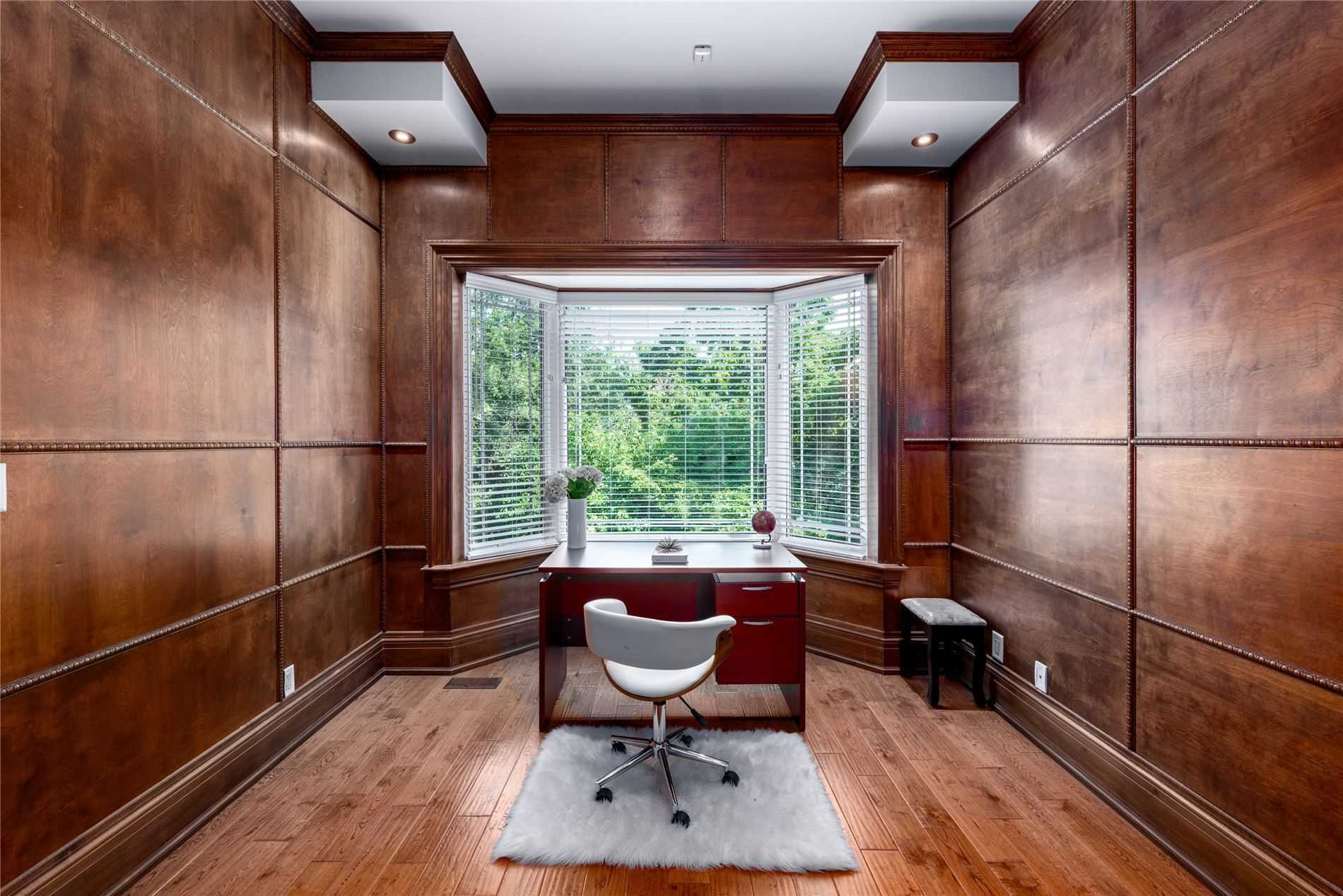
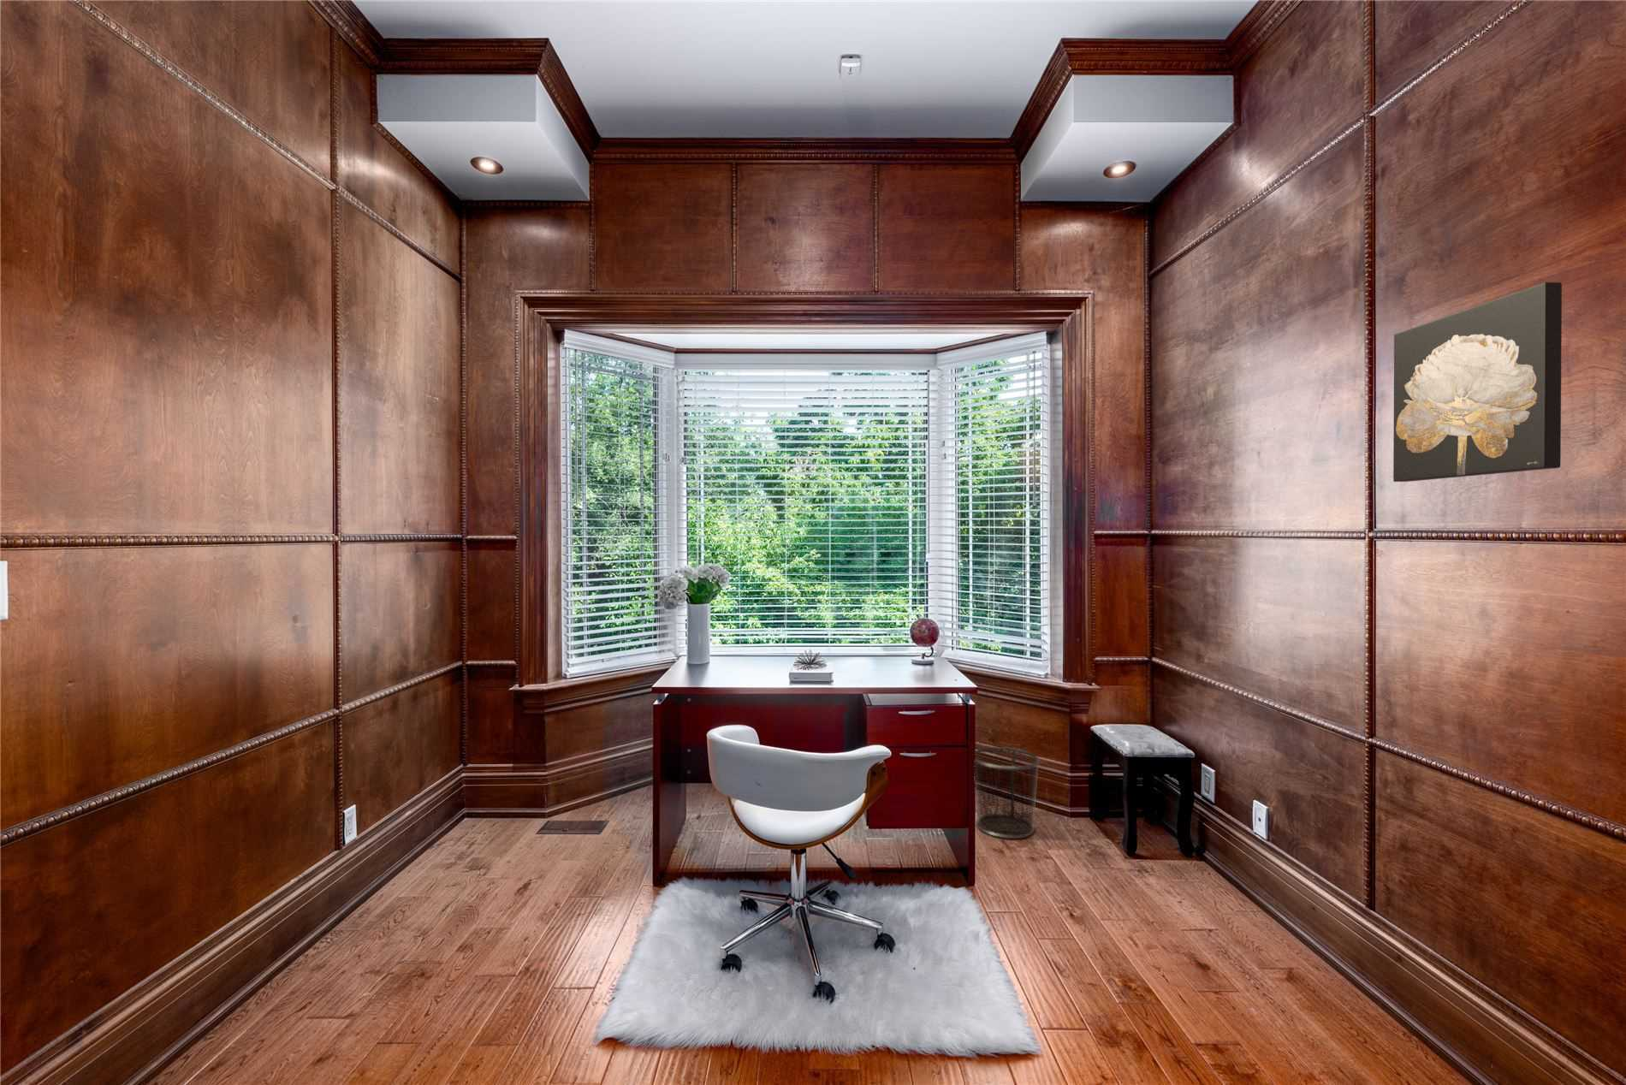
+ waste bin (1005, 792)
+ wall art (1469, 392)
